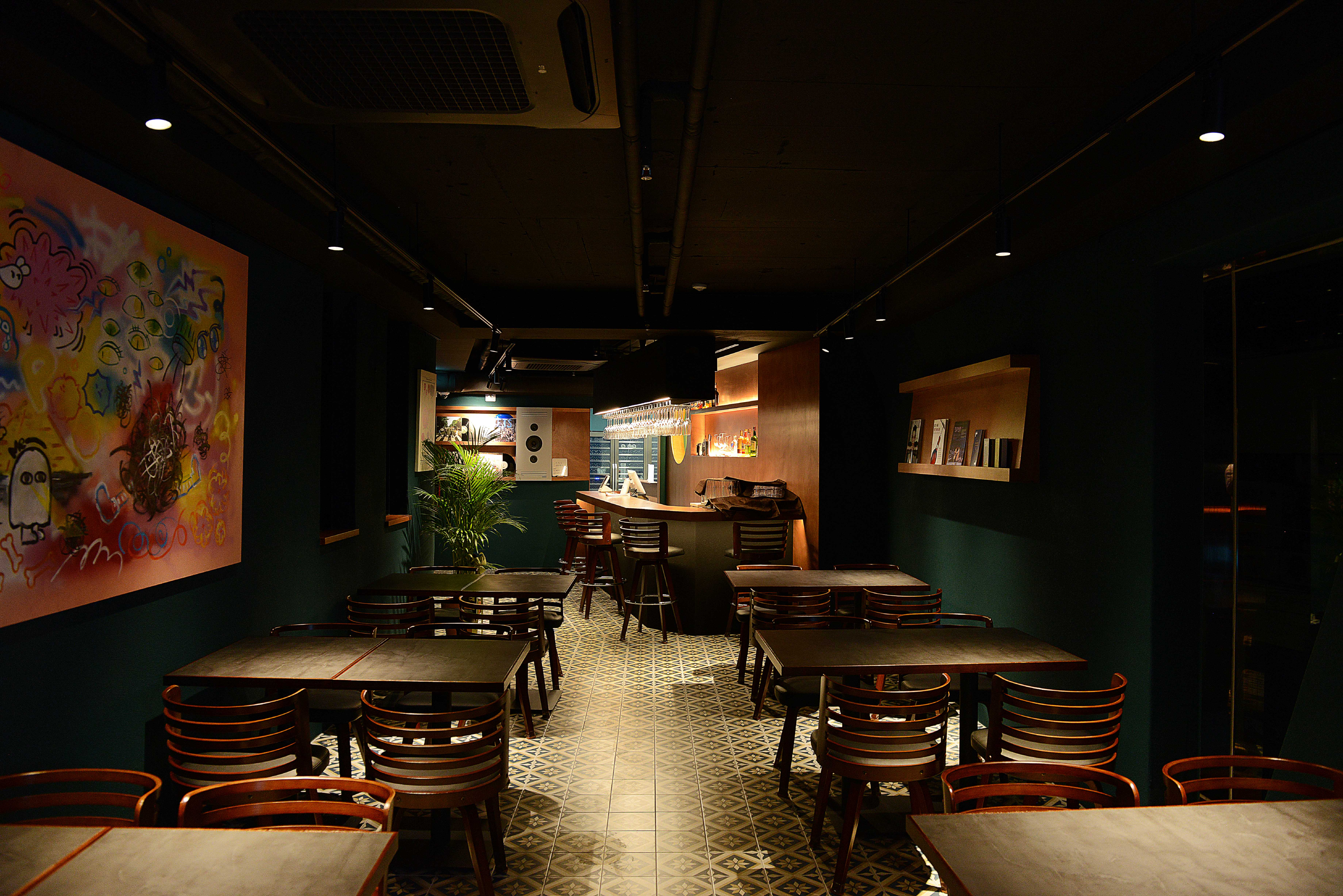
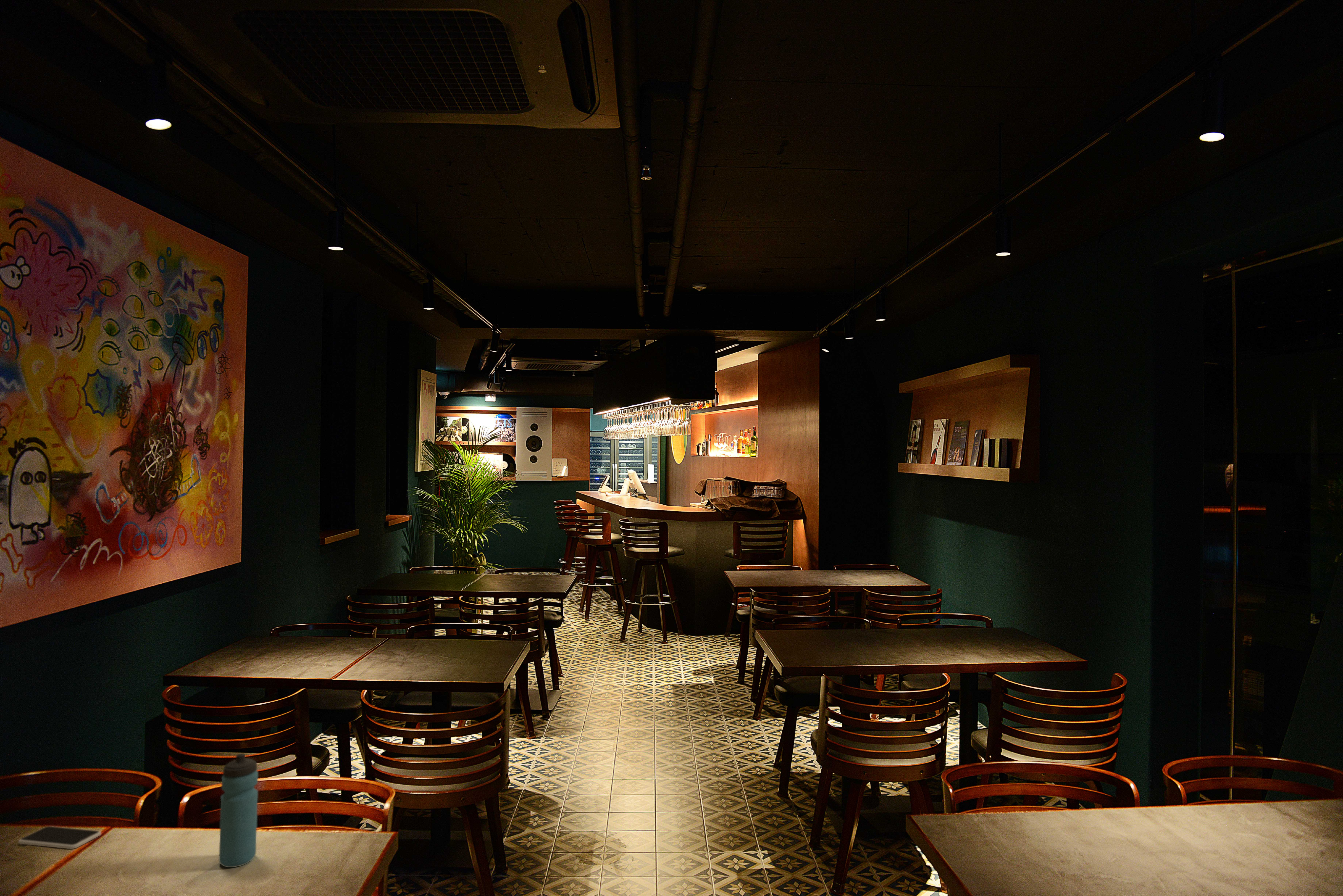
+ water bottle (239, 807)
+ smartphone (60, 837)
